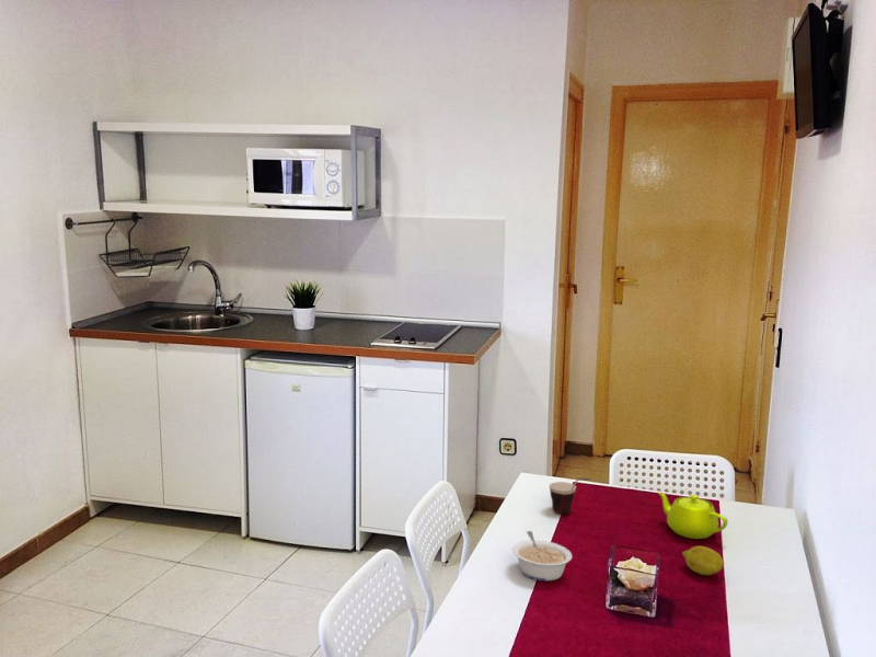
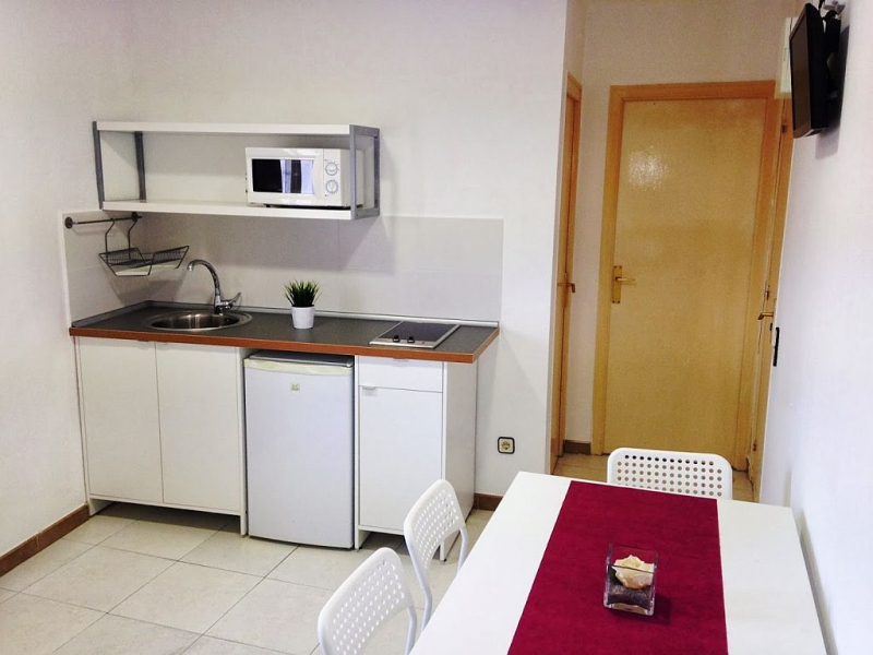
- cup (570, 493)
- teapot (690, 512)
- legume (539, 558)
- fruit (702, 560)
